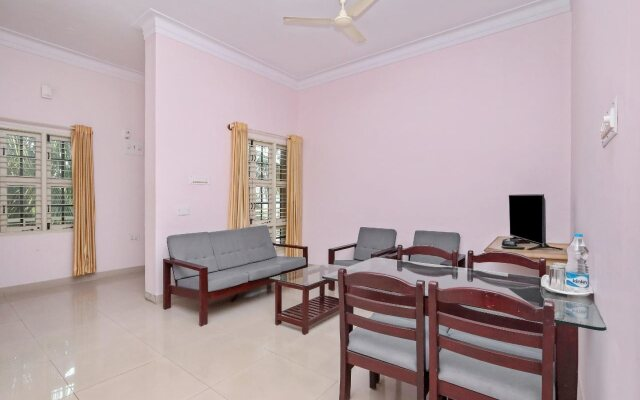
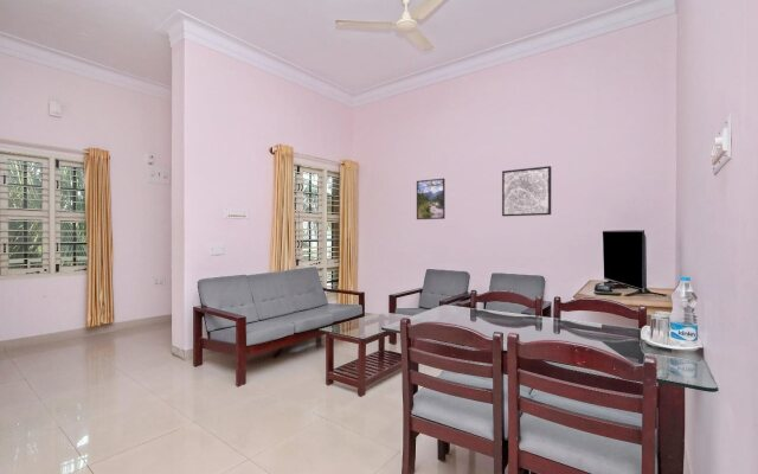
+ wall art (526, 192)
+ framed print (430, 199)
